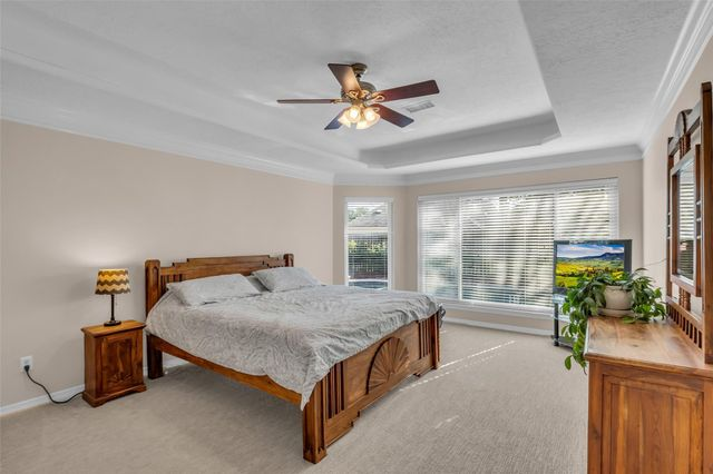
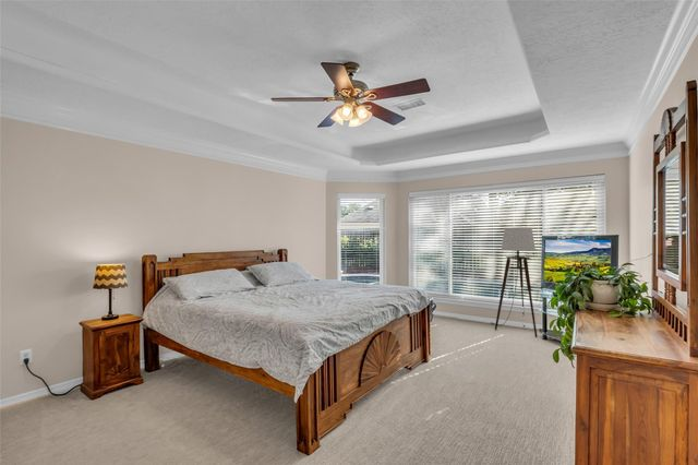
+ floor lamp (516, 279)
